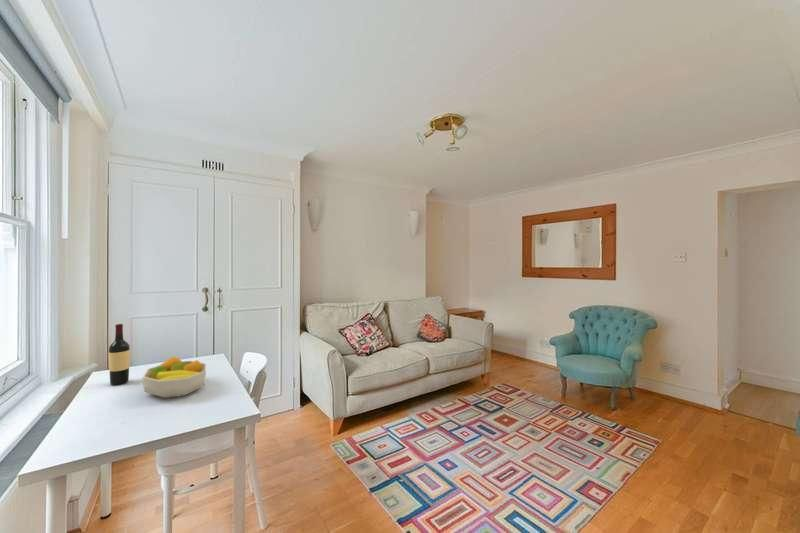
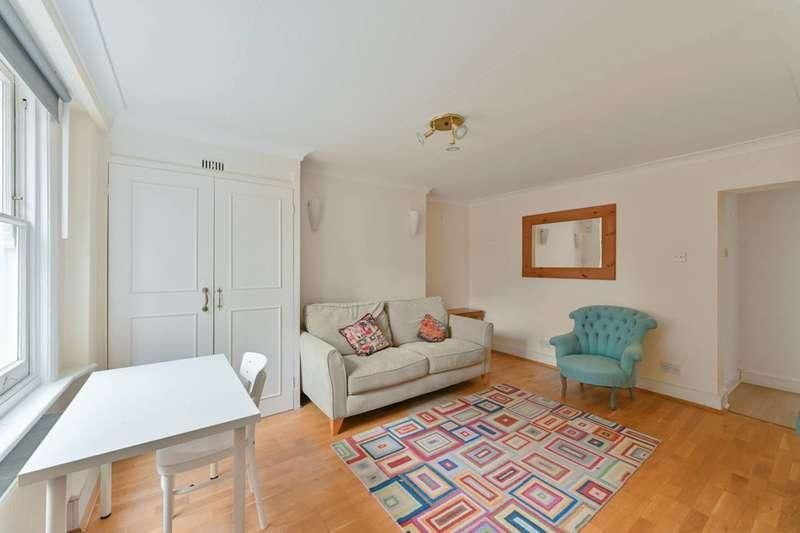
- fruit bowl (176, 375)
- wine bottle (119, 353)
